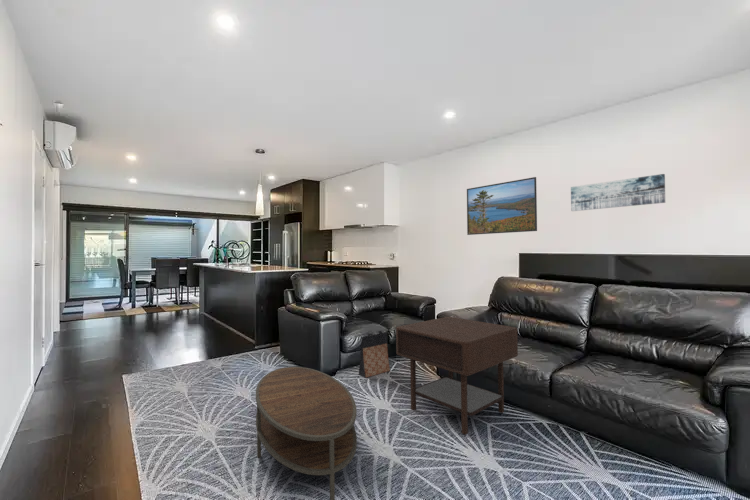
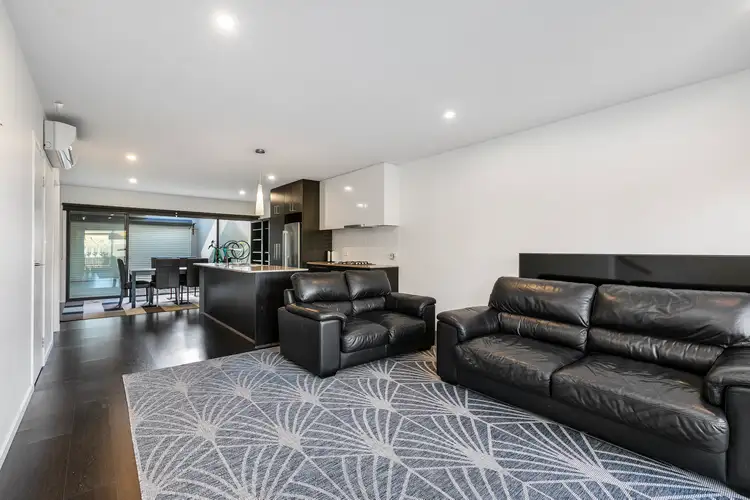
- coffee table (303, 419)
- side table (456, 369)
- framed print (499, 208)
- bag (374, 352)
- wall art (614, 194)
